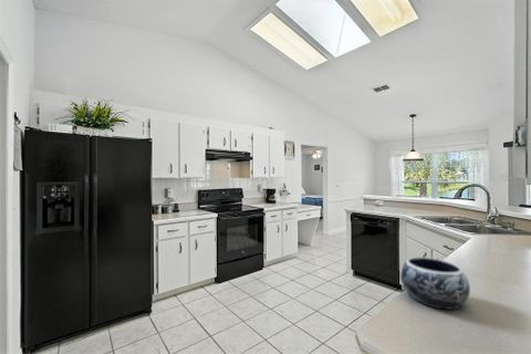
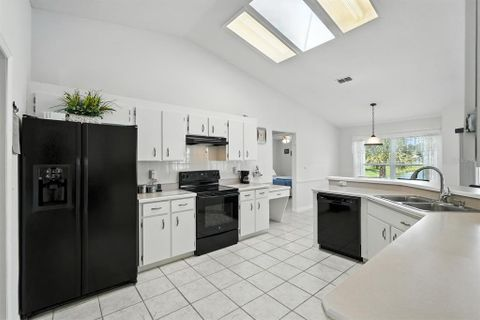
- decorative bowl (433, 281)
